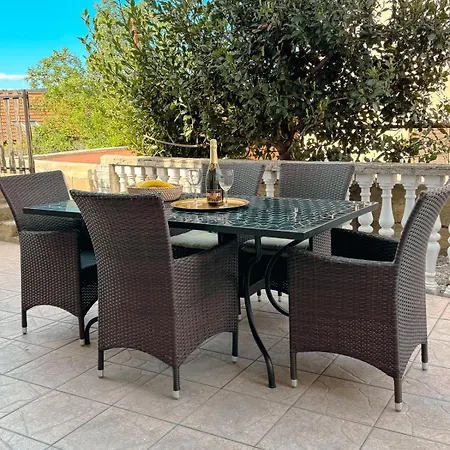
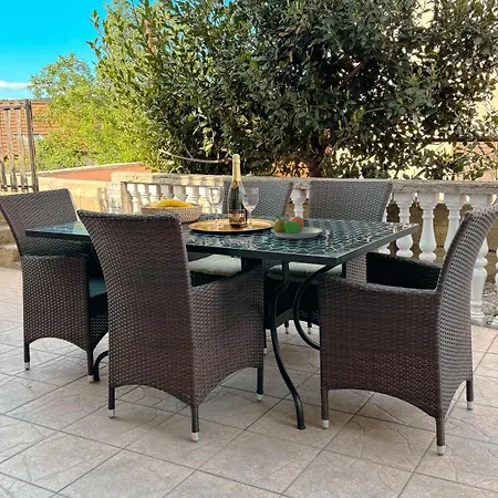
+ fruit bowl (294, 225)
